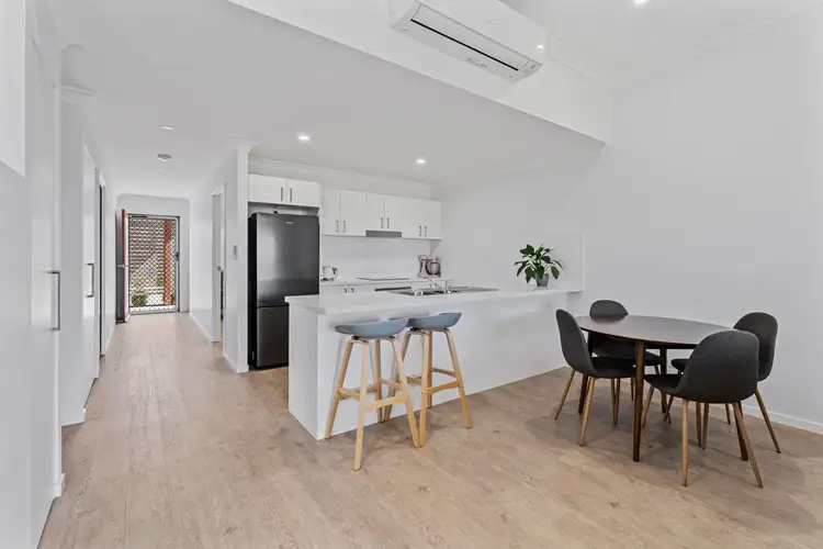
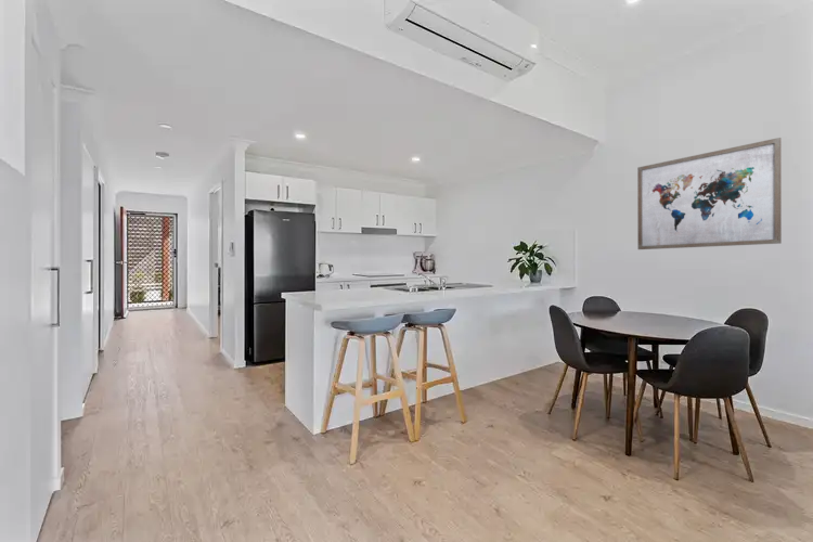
+ wall art (700, 201)
